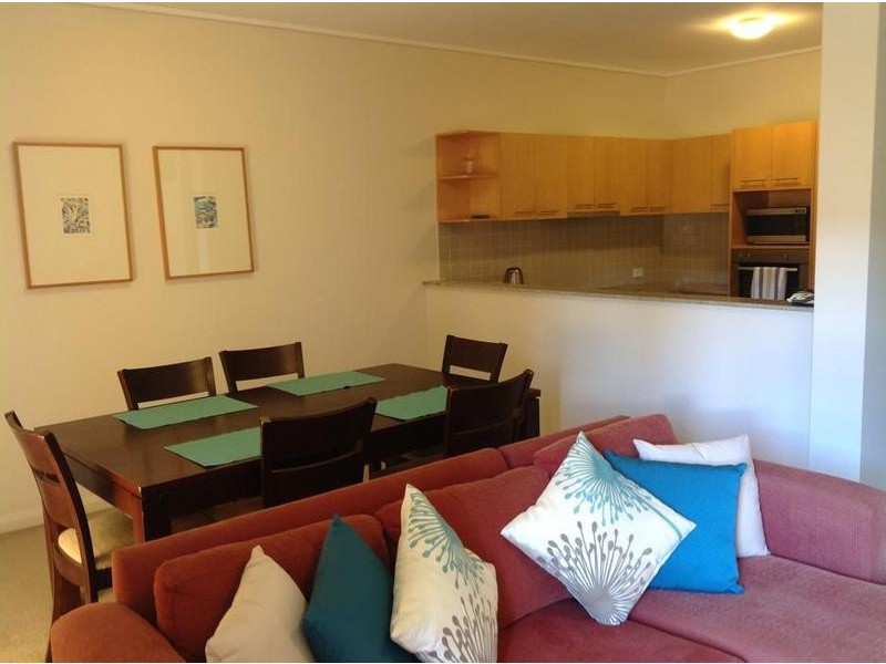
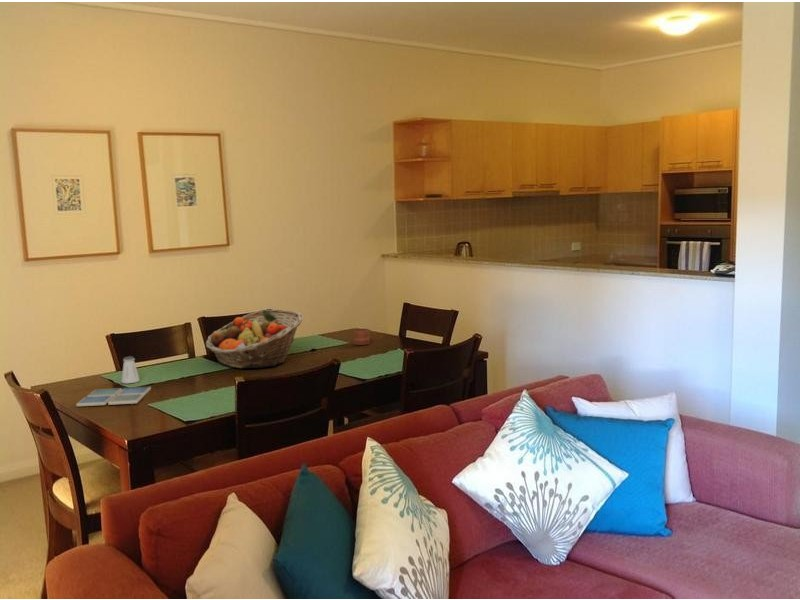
+ drink coaster (115, 396)
+ fruit basket (255, 337)
+ saltshaker (129, 369)
+ mug (364, 336)
